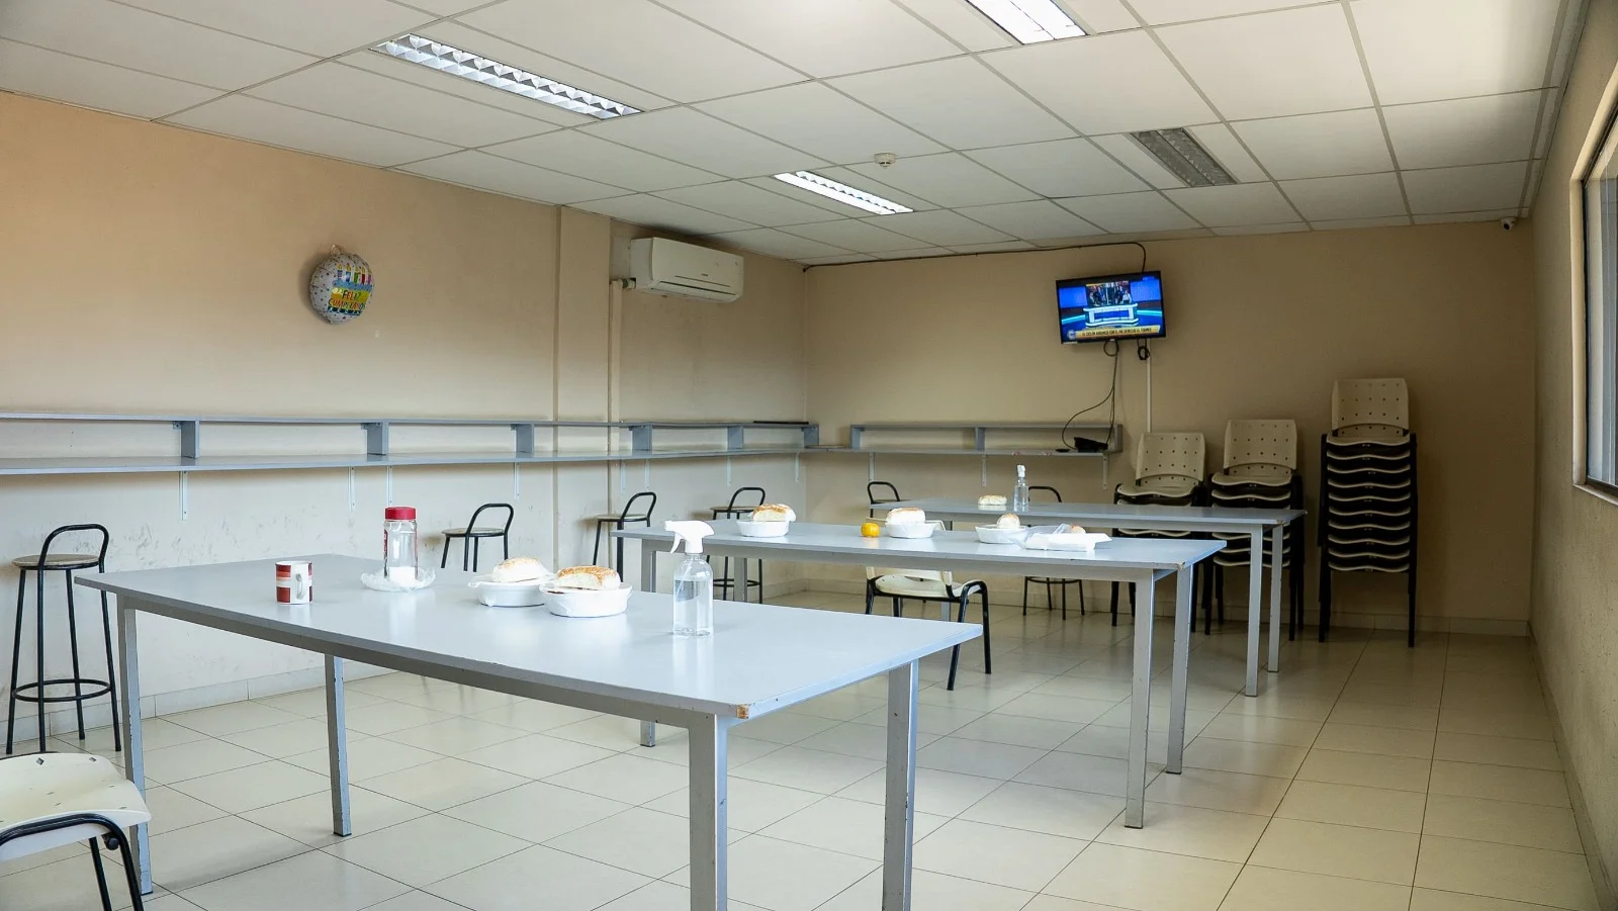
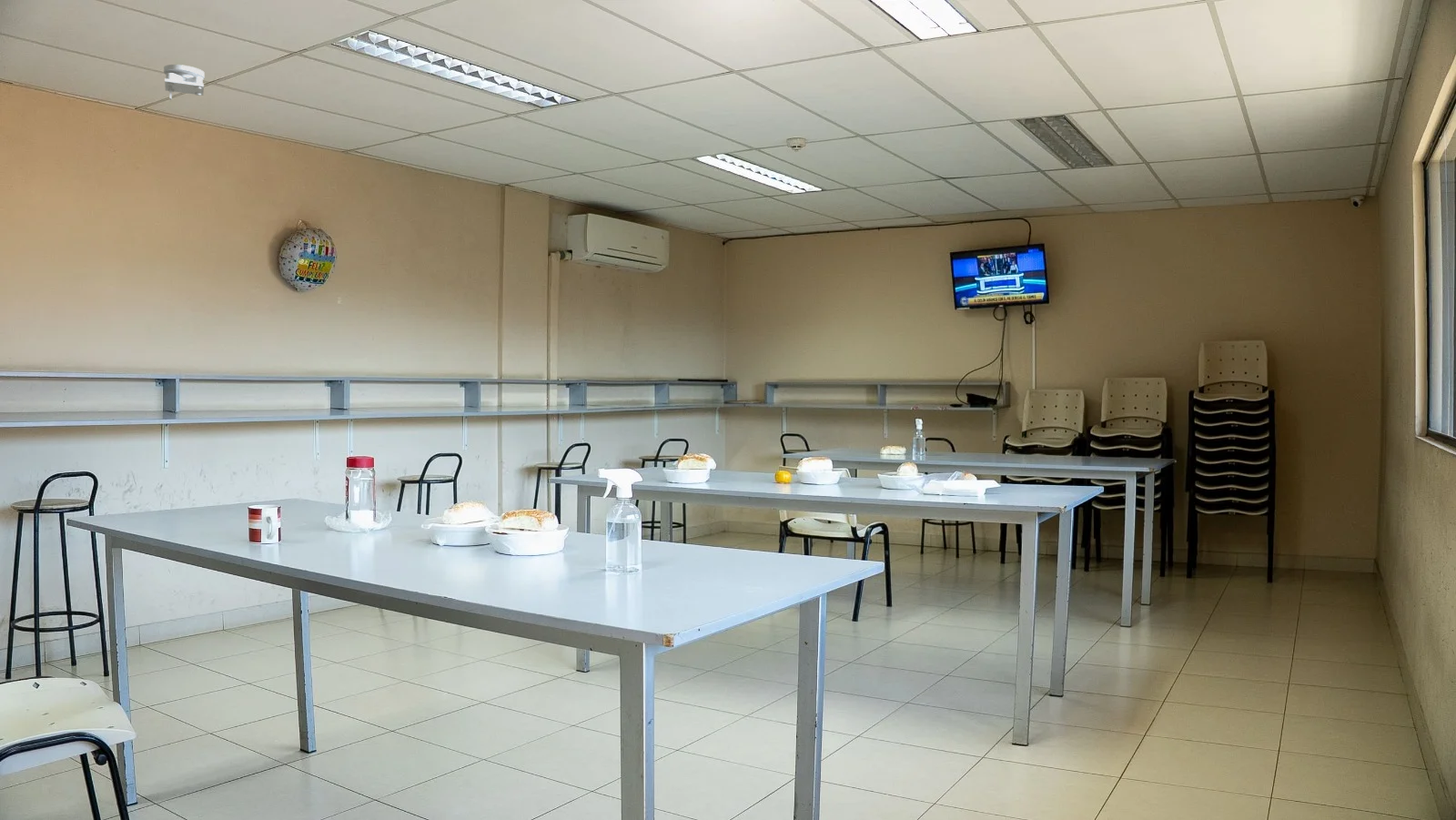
+ smoke detector (184, 86)
